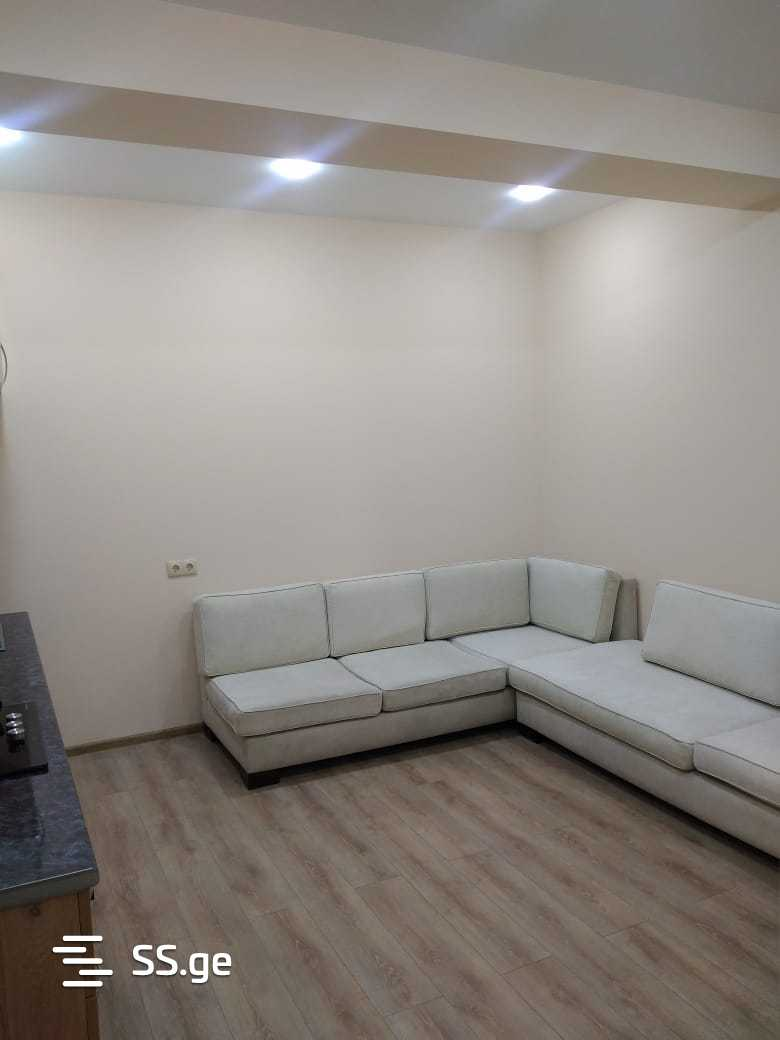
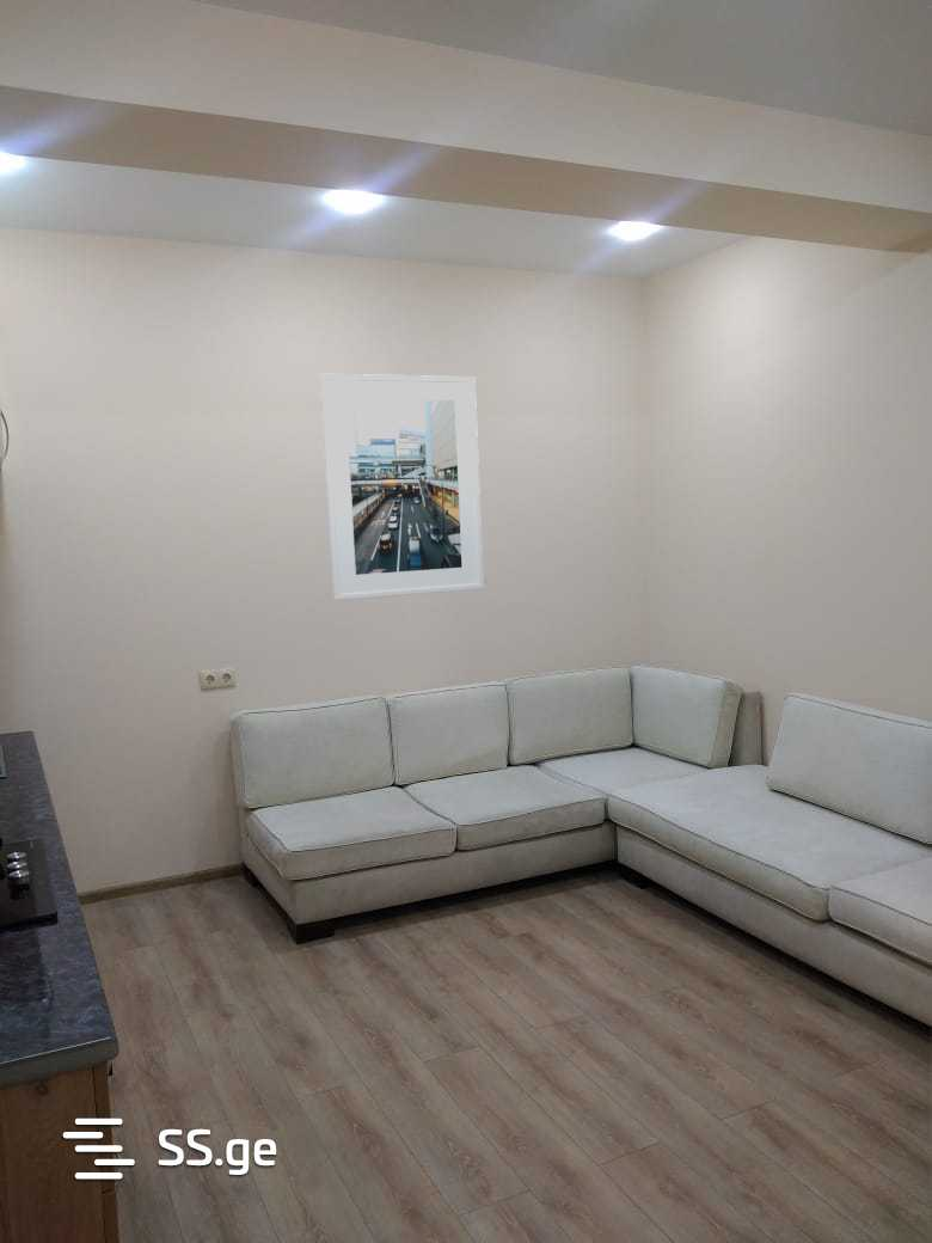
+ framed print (405, 485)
